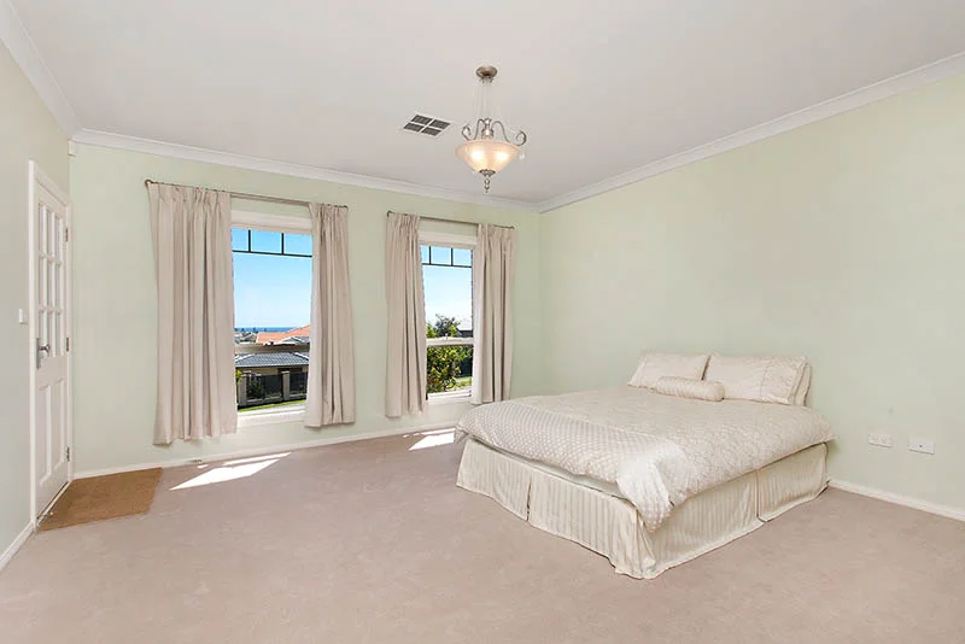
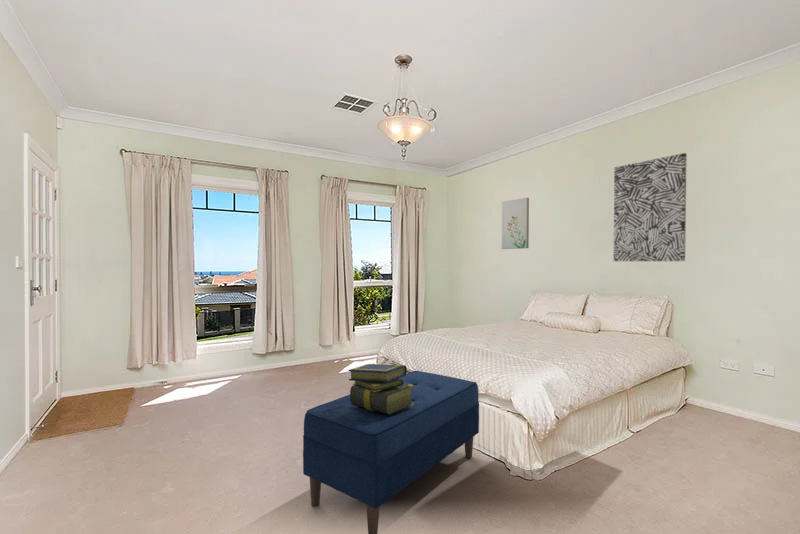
+ wall art (647, 211)
+ stack of books (378, 385)
+ bench (400, 436)
+ wall art (514, 224)
